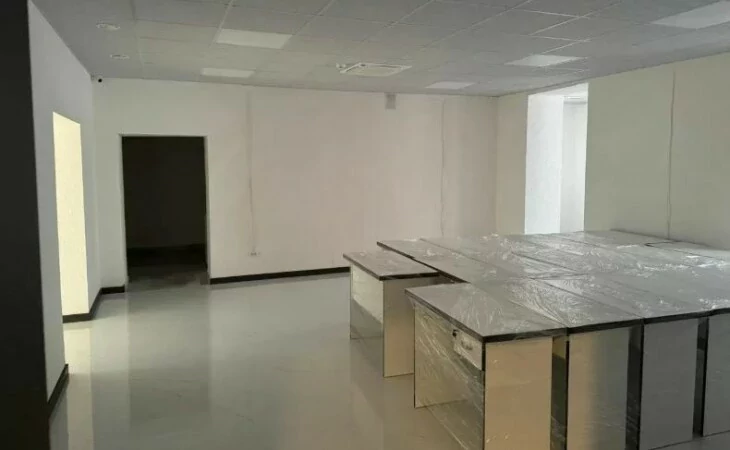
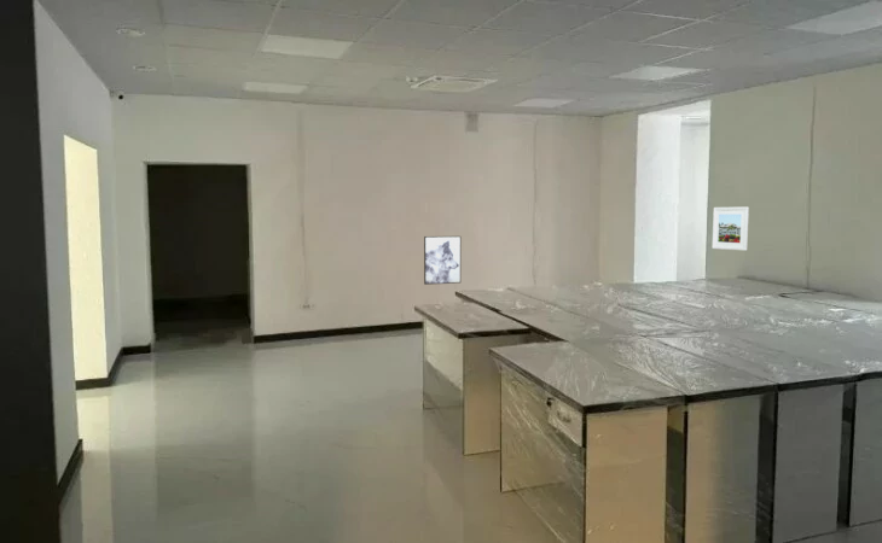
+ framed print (730, 228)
+ wall art (442, 259)
